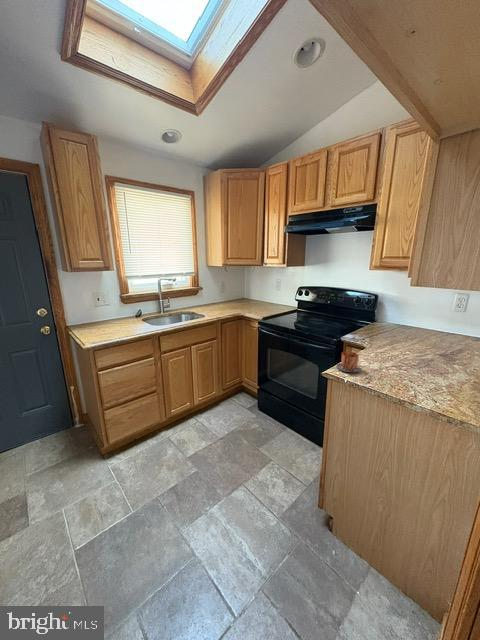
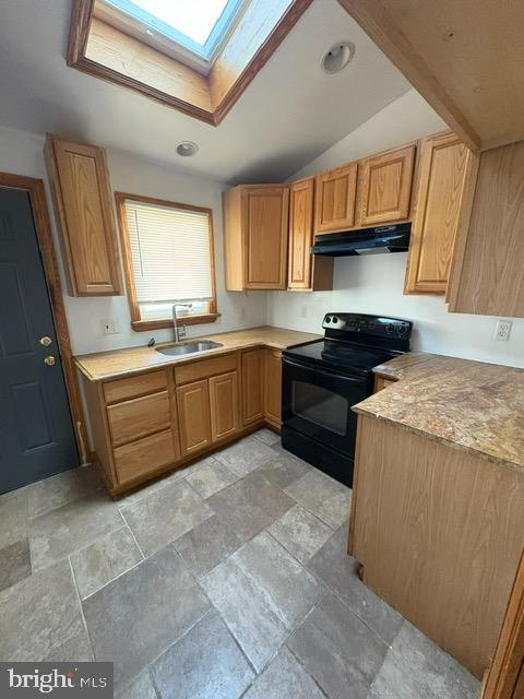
- mug (349, 361)
